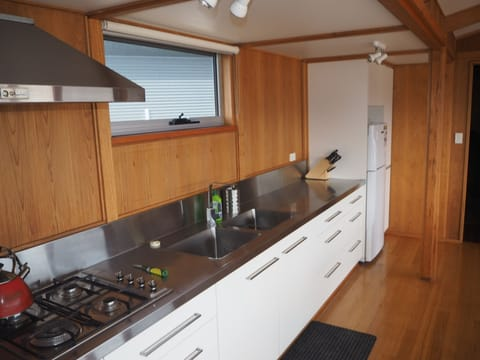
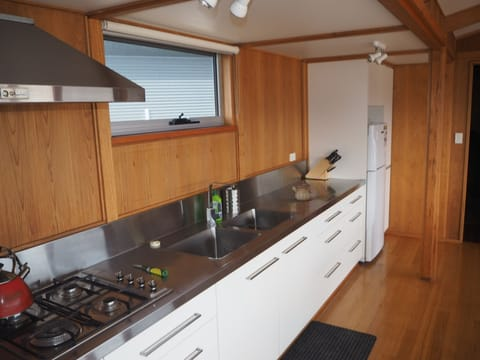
+ teapot (304, 189)
